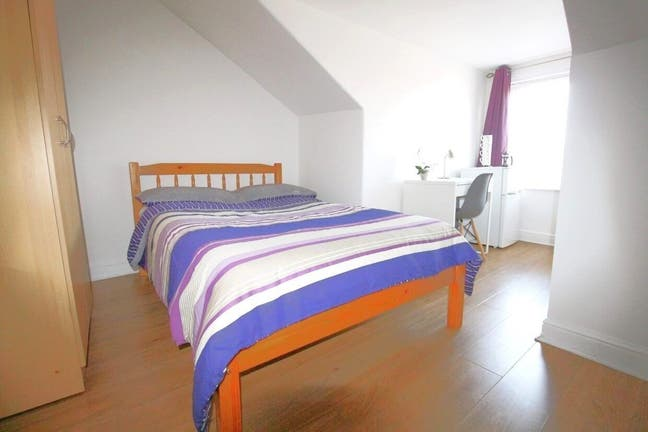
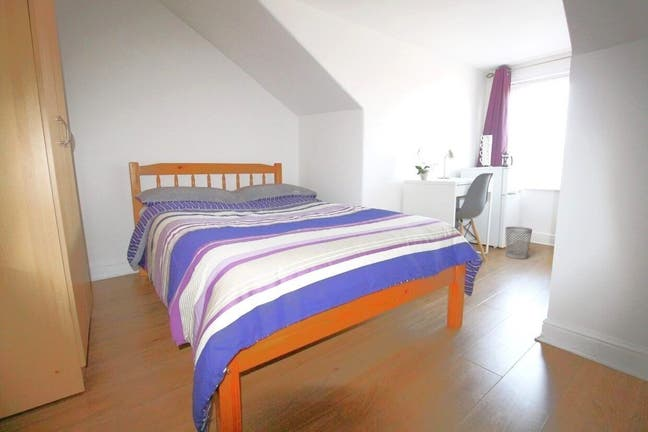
+ wastebasket (517, 242)
